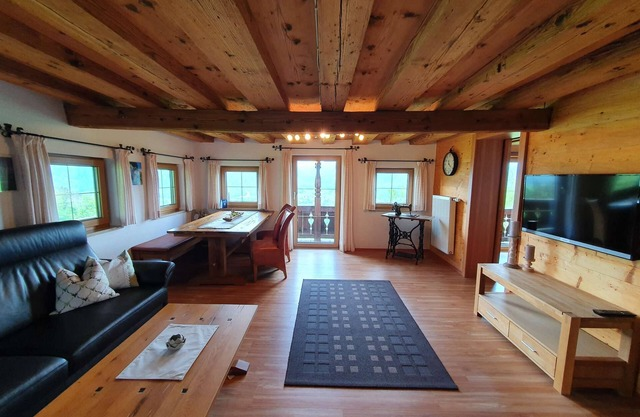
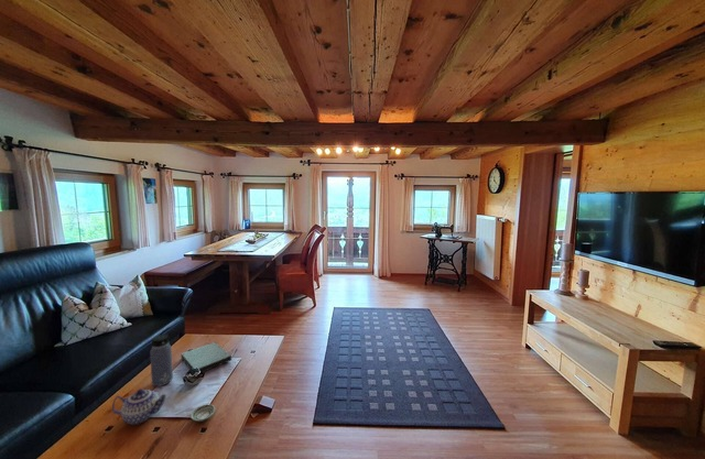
+ water bottle (162, 356)
+ book (206, 357)
+ teapot (139, 403)
+ saucer (203, 414)
